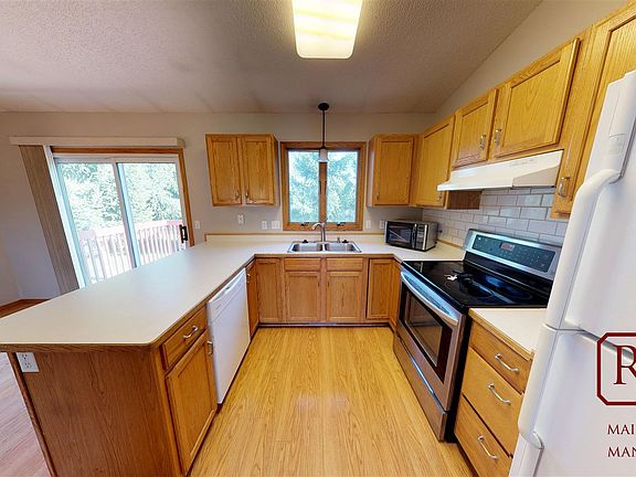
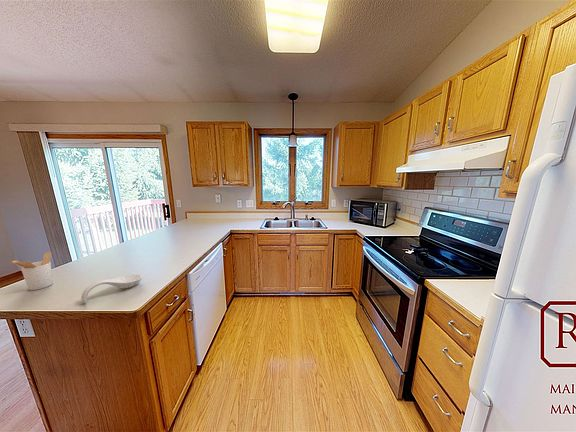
+ utensil holder (33, 272)
+ spoon rest (114, 284)
